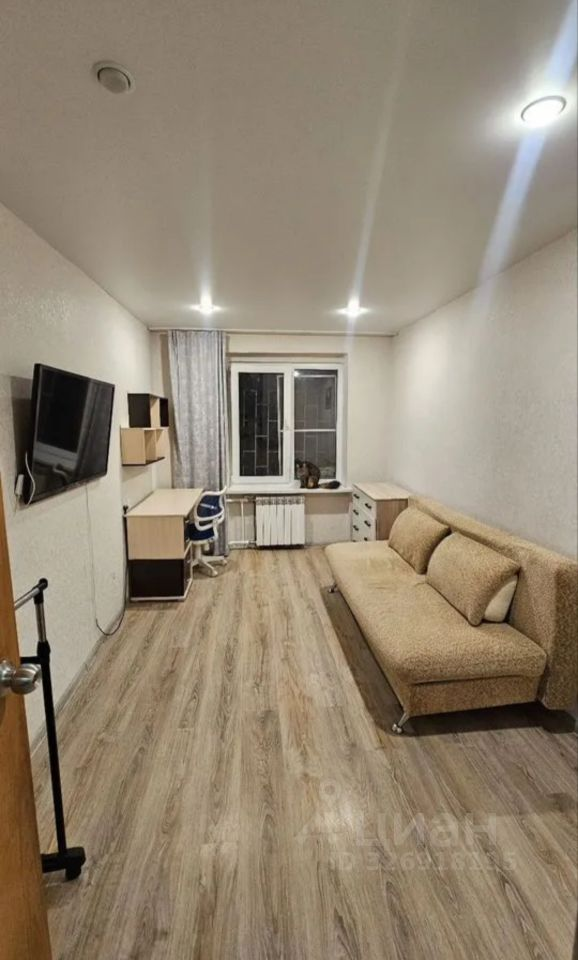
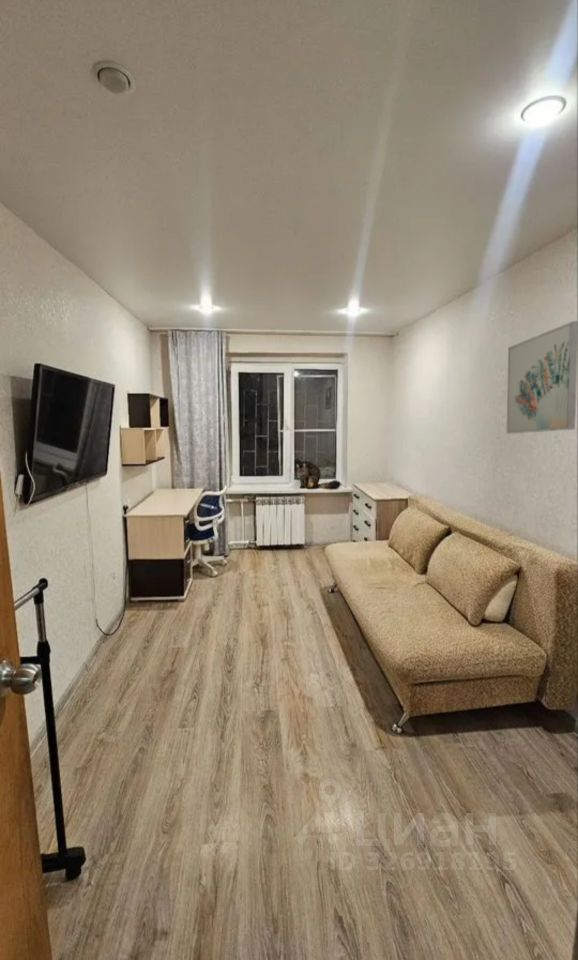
+ wall art (538, 384)
